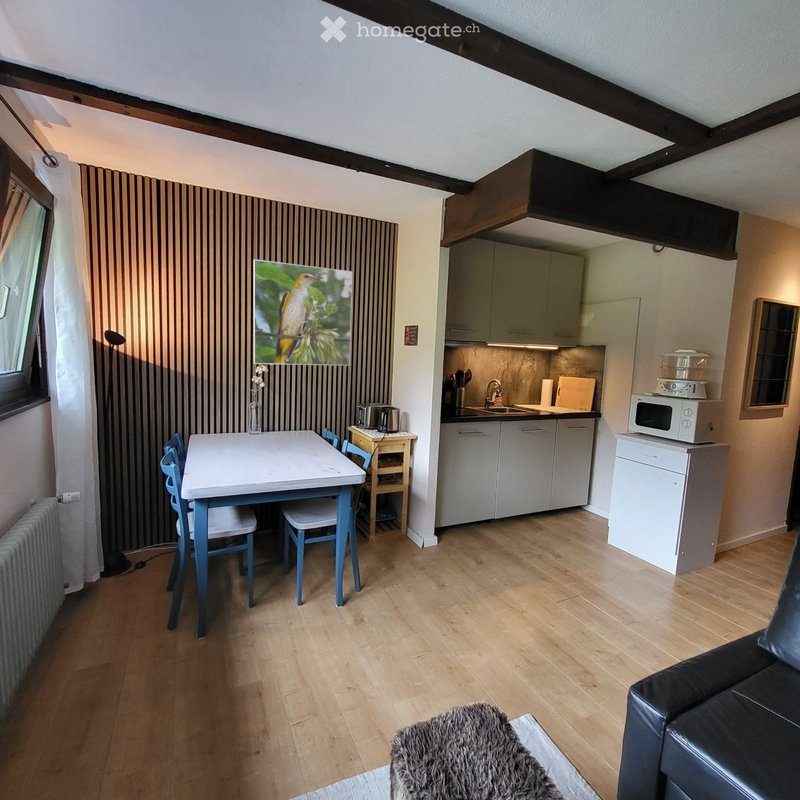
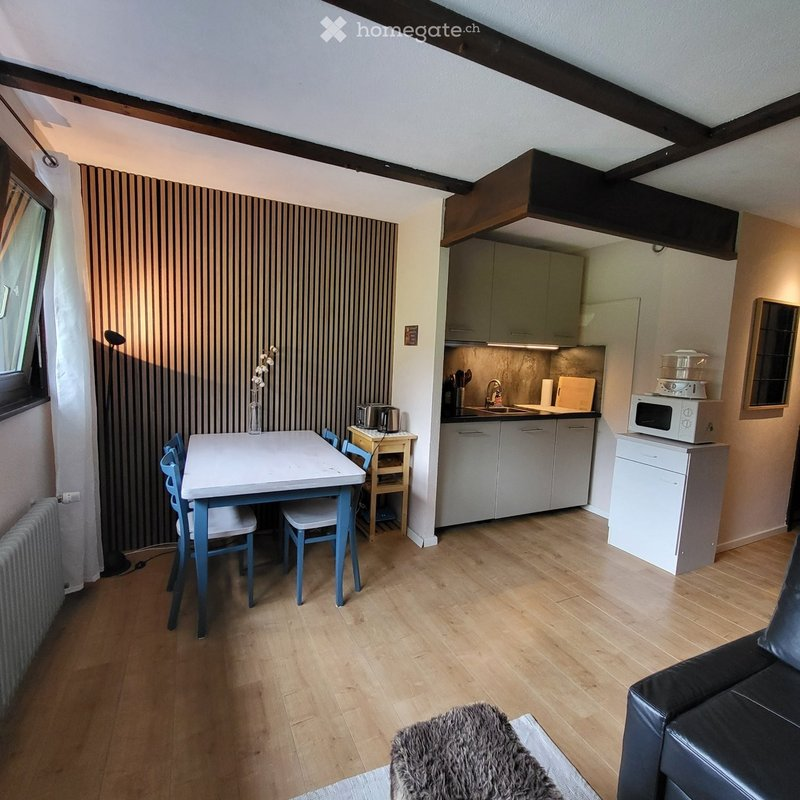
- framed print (304, 315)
